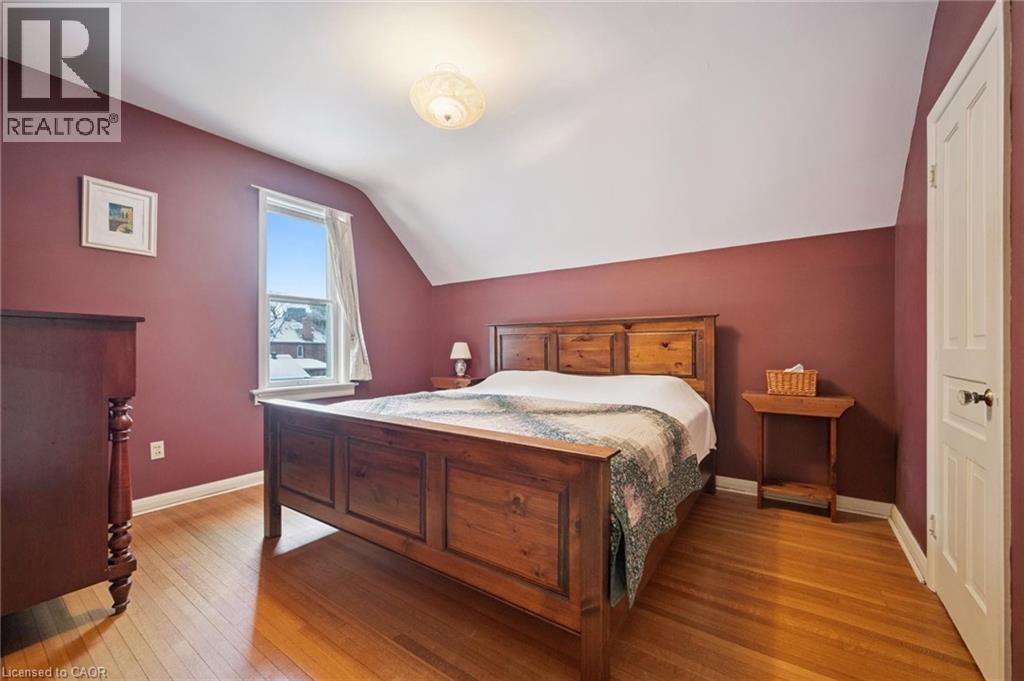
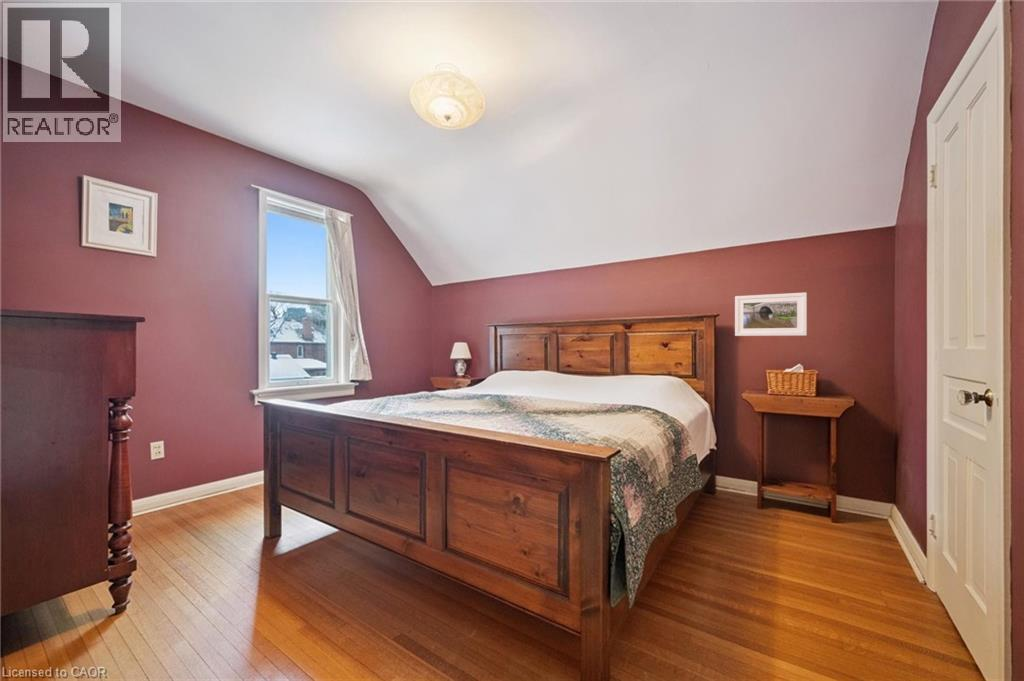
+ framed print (769, 315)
